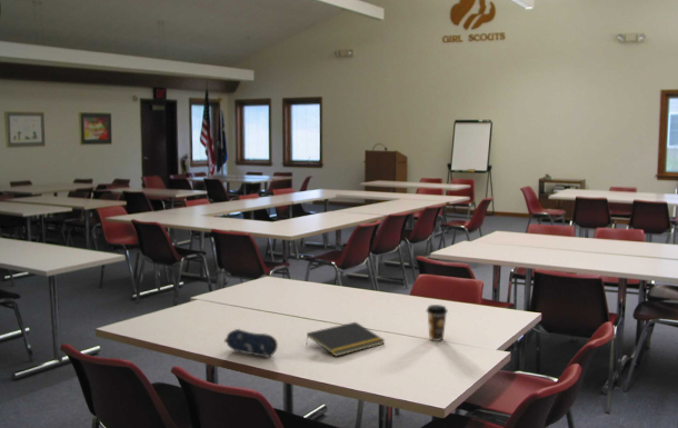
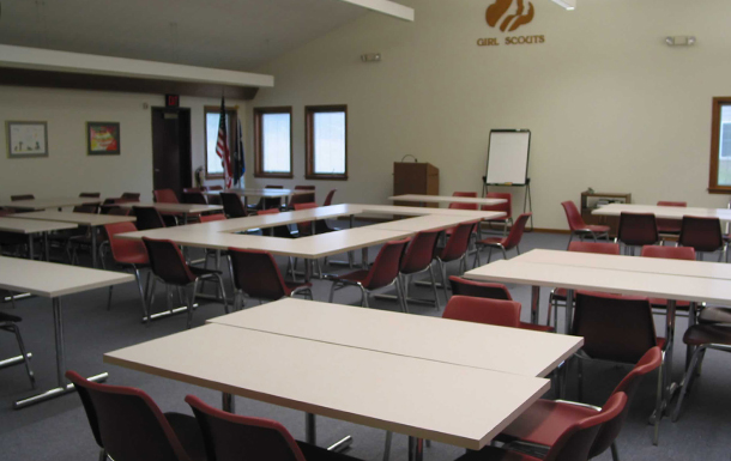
- coffee cup (436, 322)
- pencil case (251, 342)
- notepad (346, 338)
